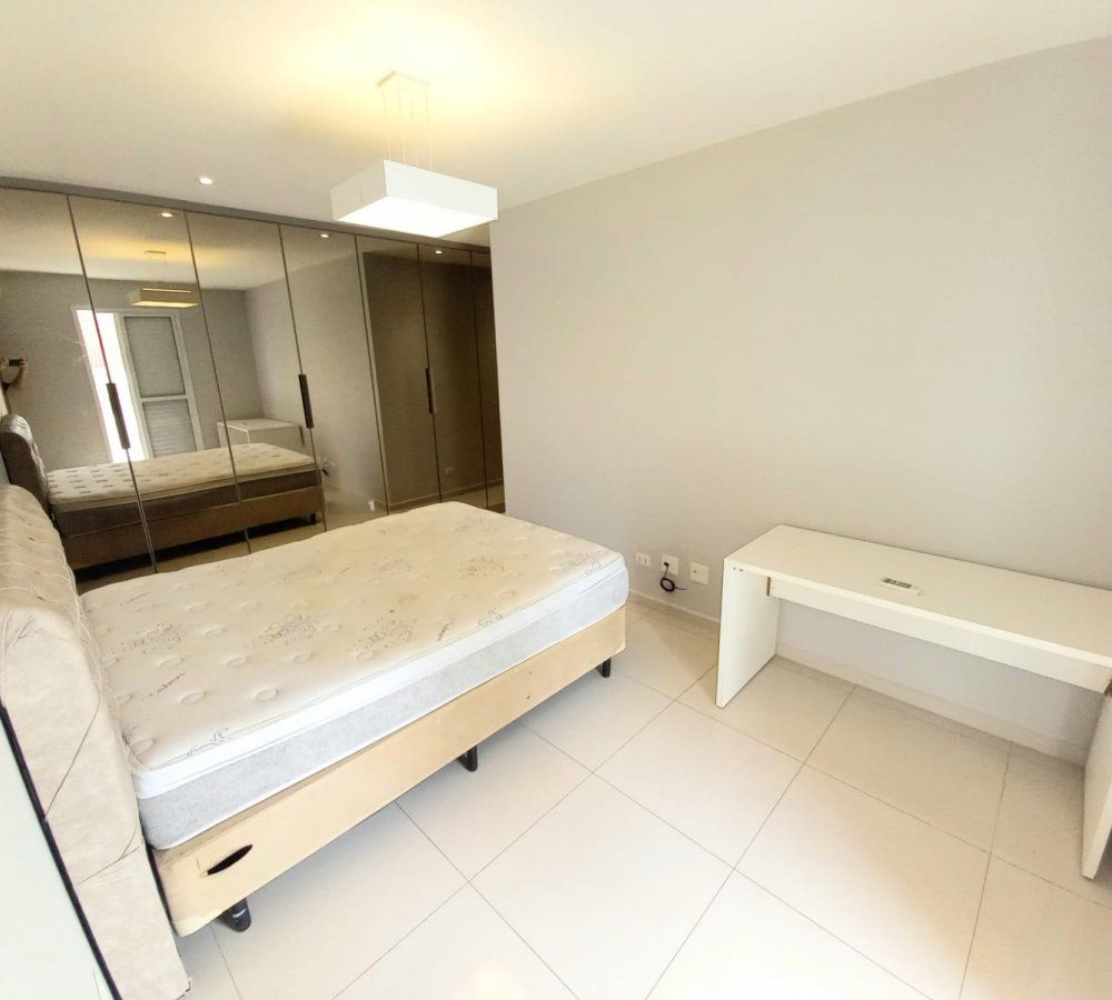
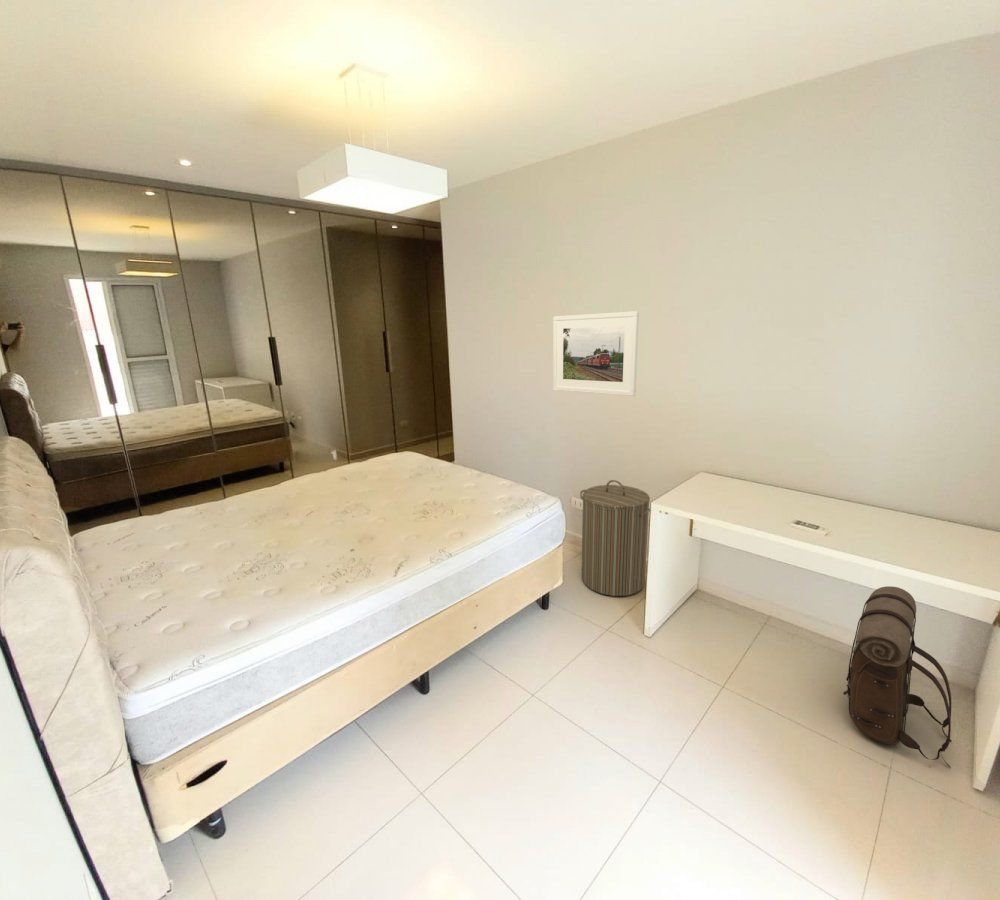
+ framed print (592, 354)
+ laundry hamper (614, 531)
+ backpack (905, 672)
